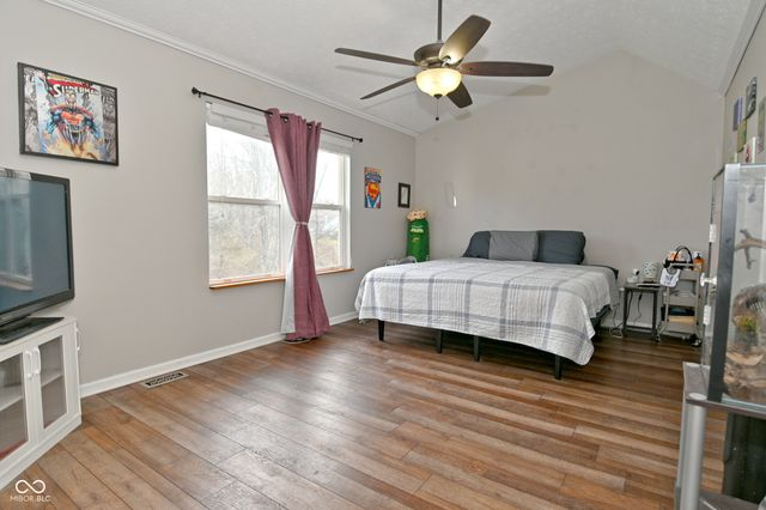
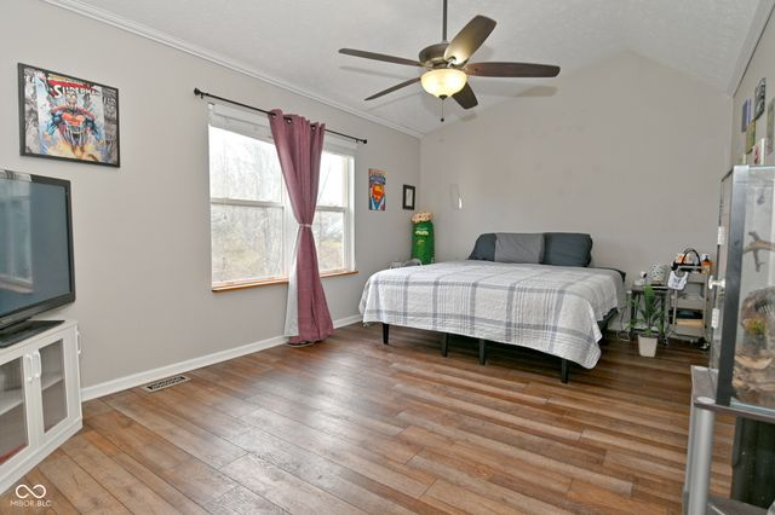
+ indoor plant (651, 320)
